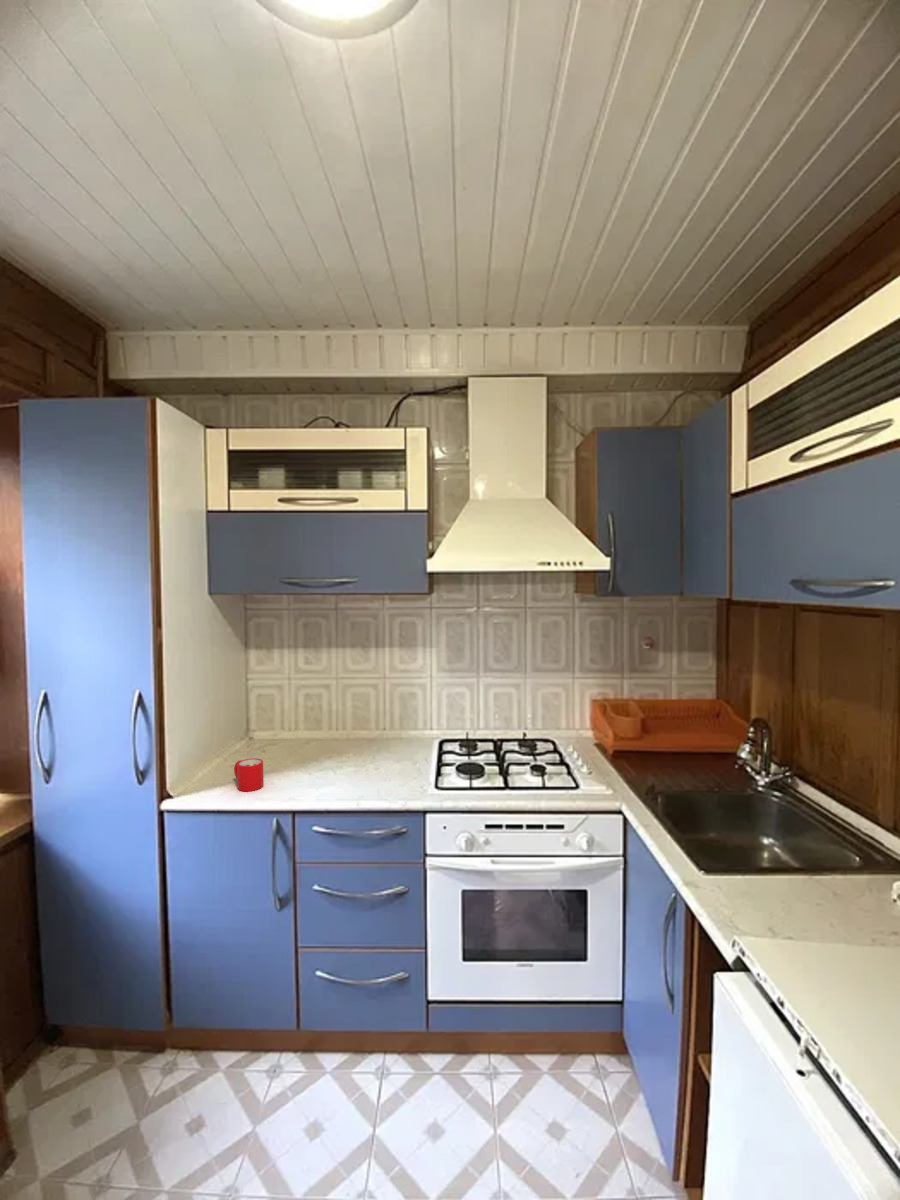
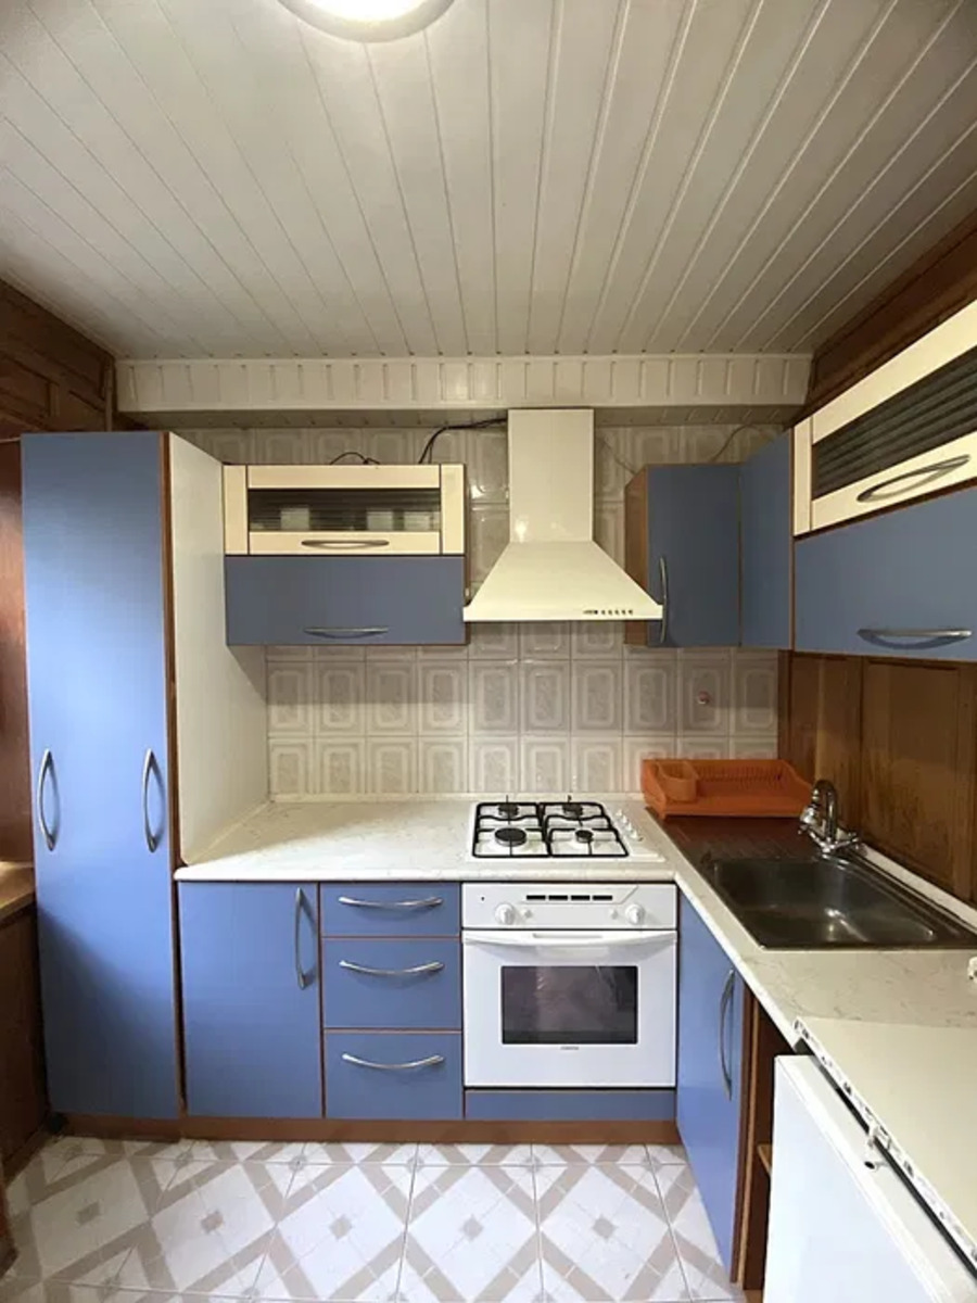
- mug (246, 773)
